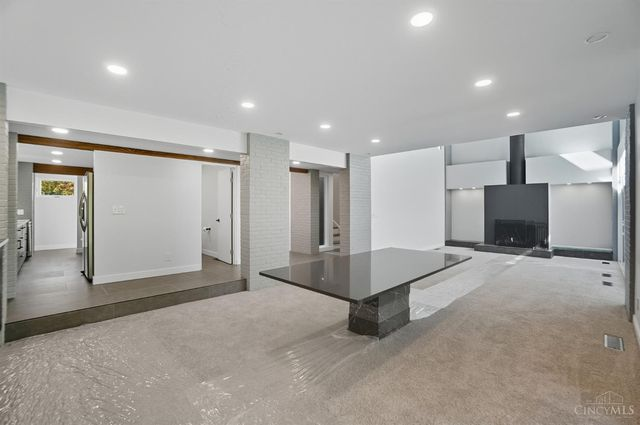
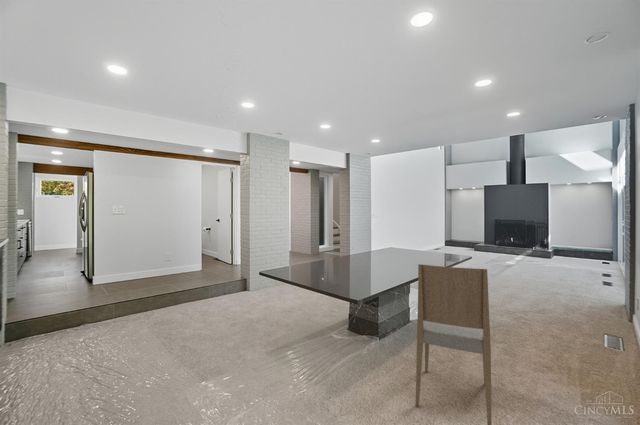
+ dining chair (453, 327)
